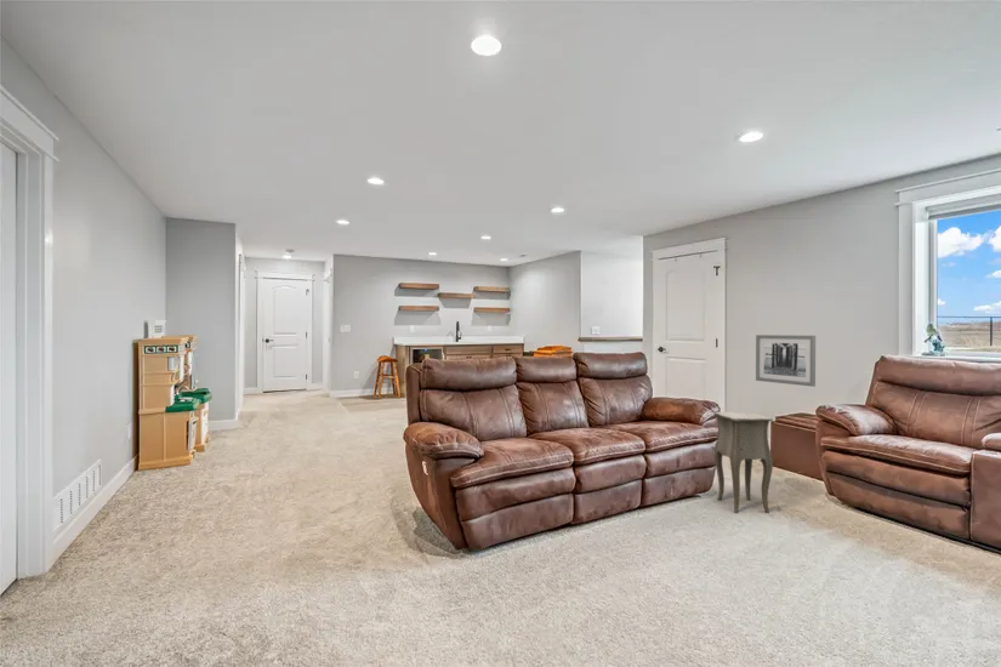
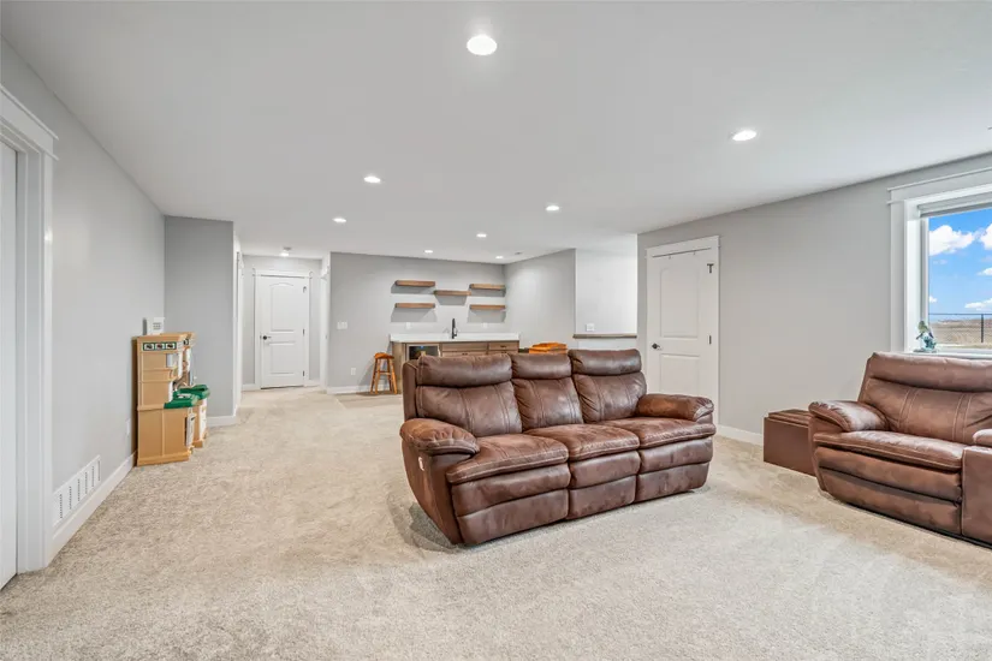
- wall art (784, 359)
- side table (741, 460)
